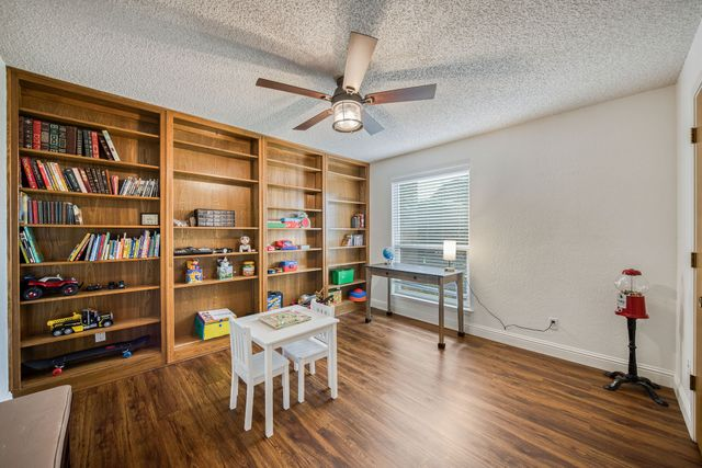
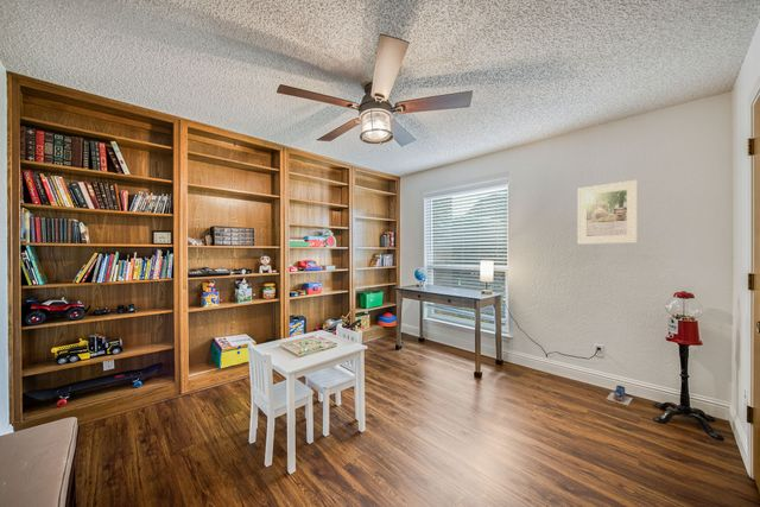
+ train (619, 393)
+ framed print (606, 214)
